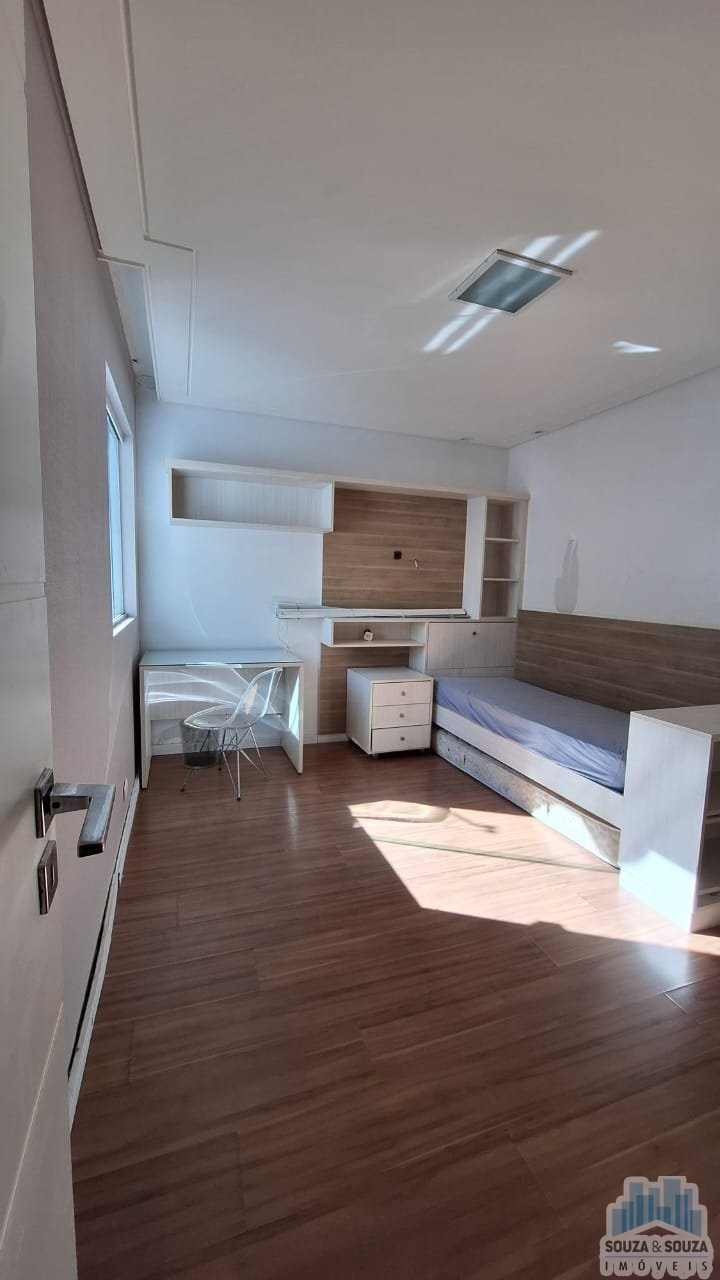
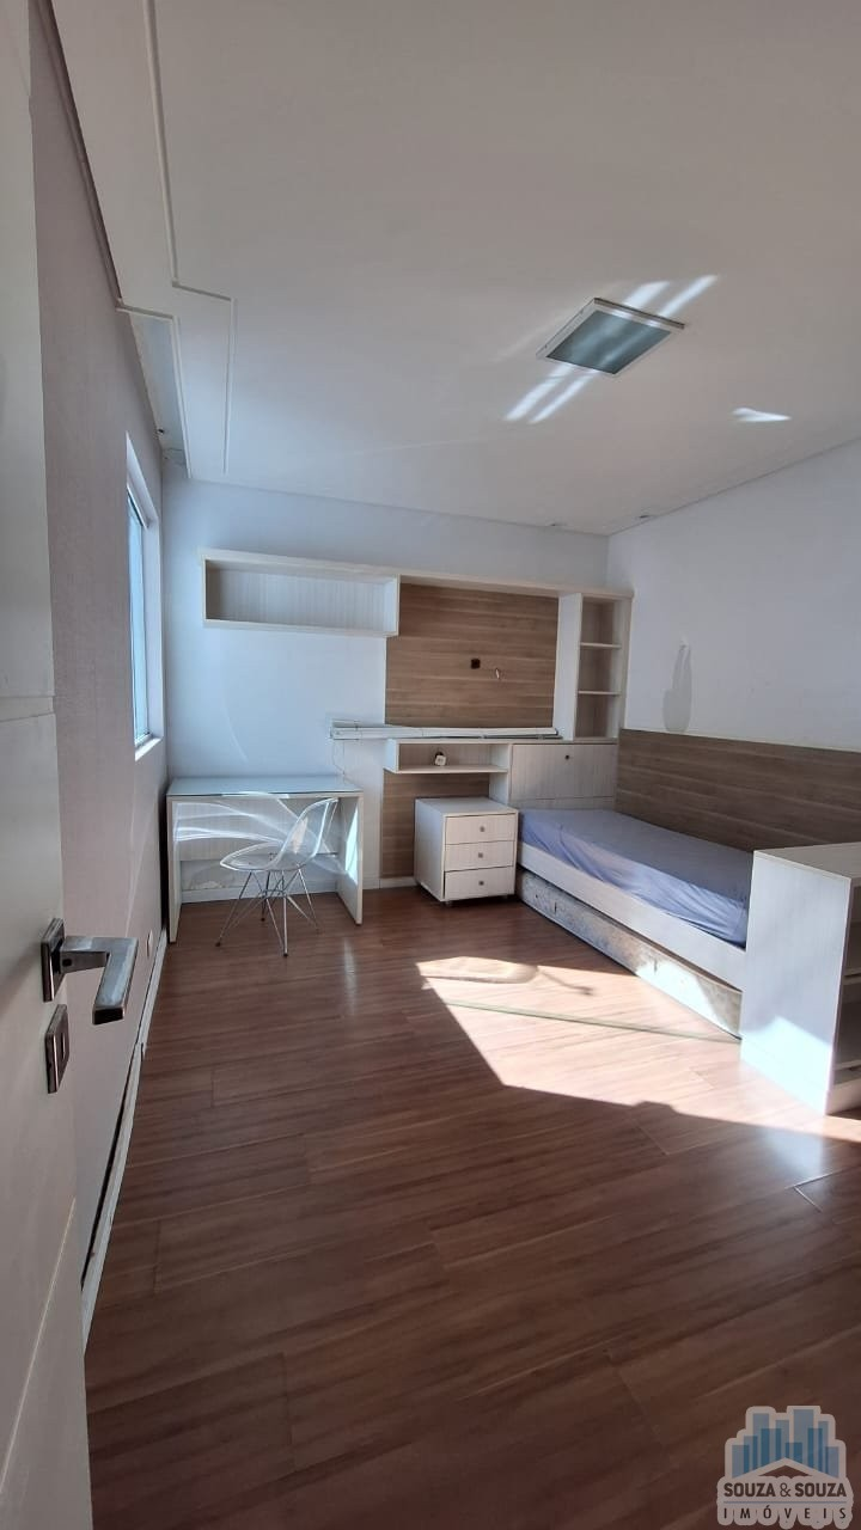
- waste bin (200, 741)
